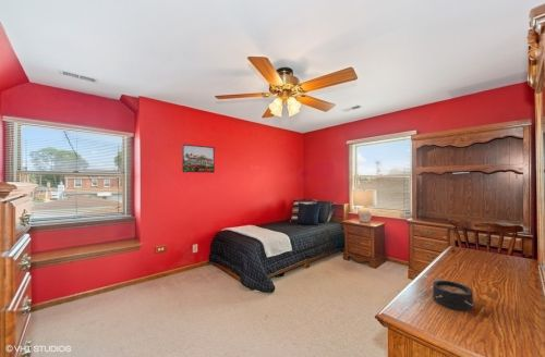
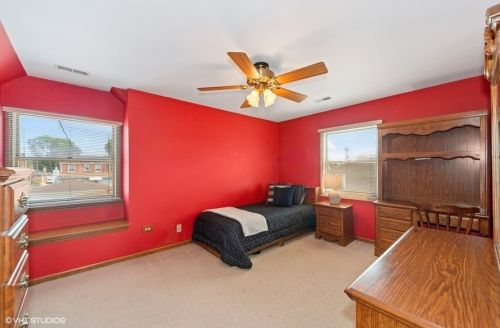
- alarm clock (451, 293)
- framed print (198, 159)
